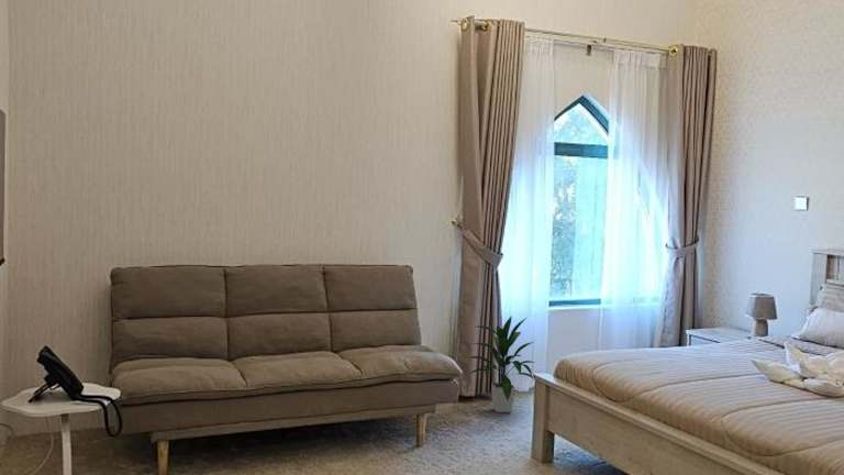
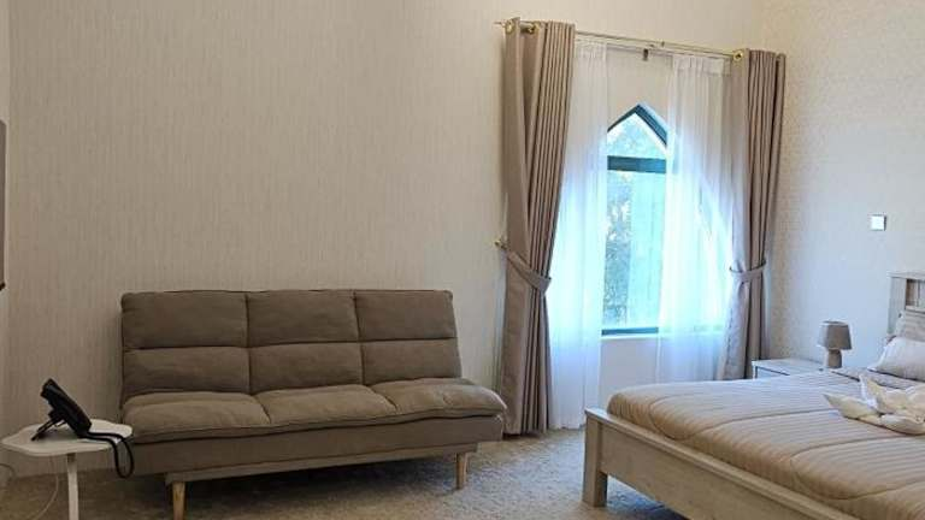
- indoor plant (502, 363)
